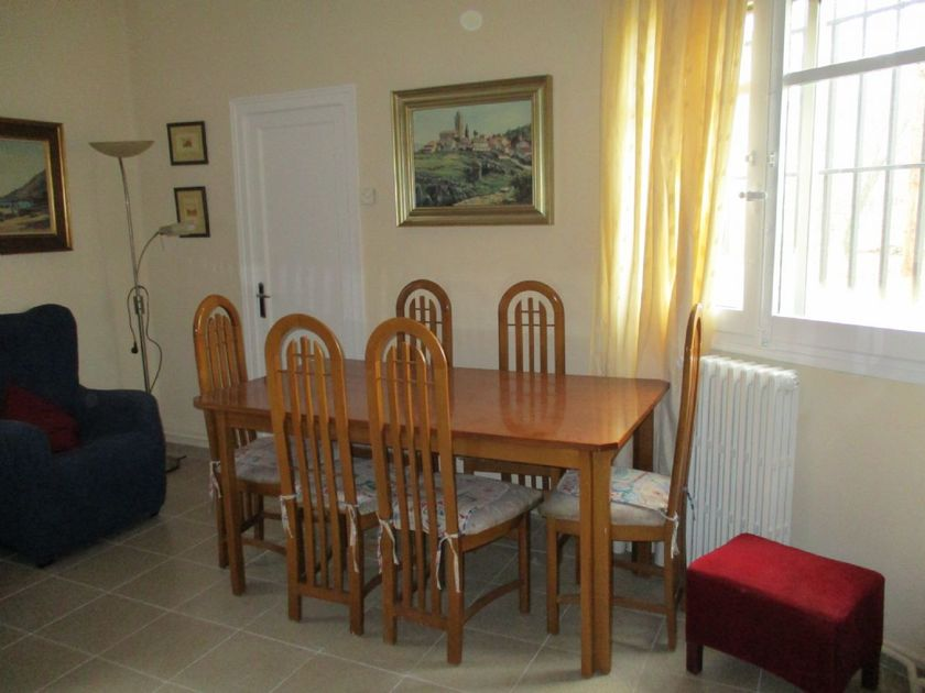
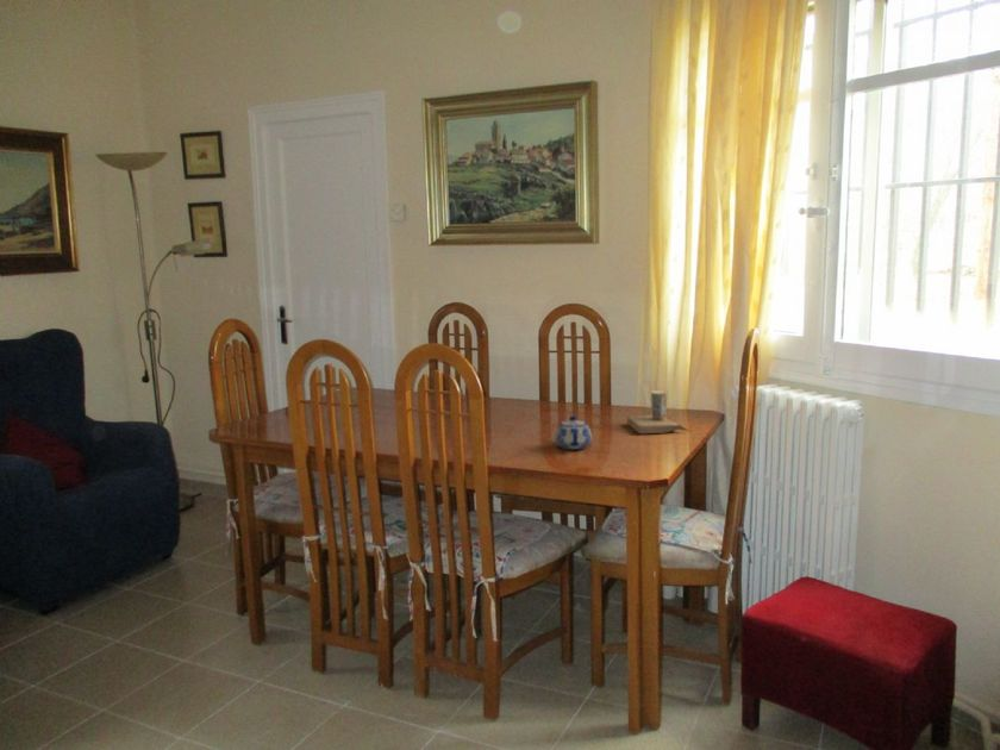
+ teapot (573, 430)
+ cup (658, 410)
